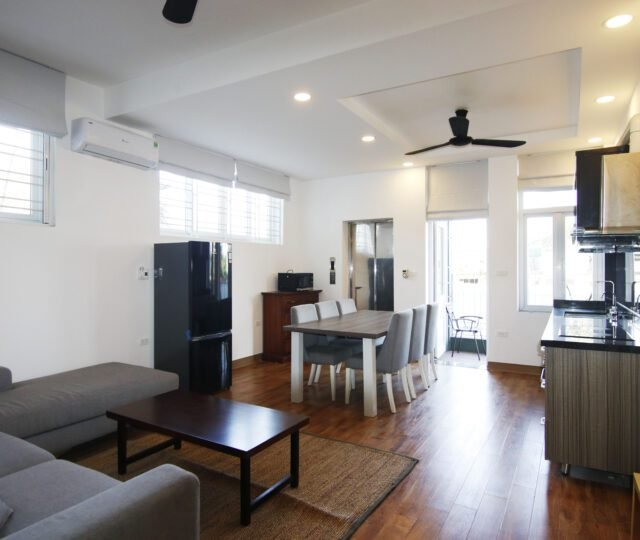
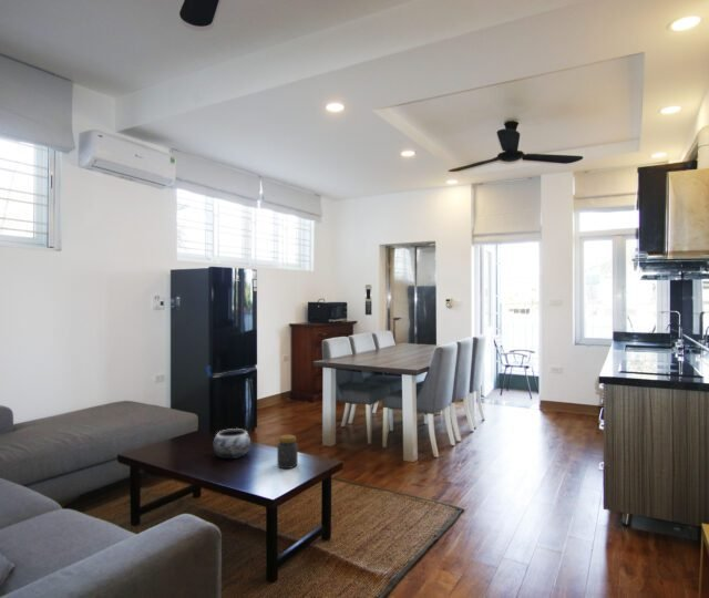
+ decorative bowl (232, 443)
+ jar (287, 451)
